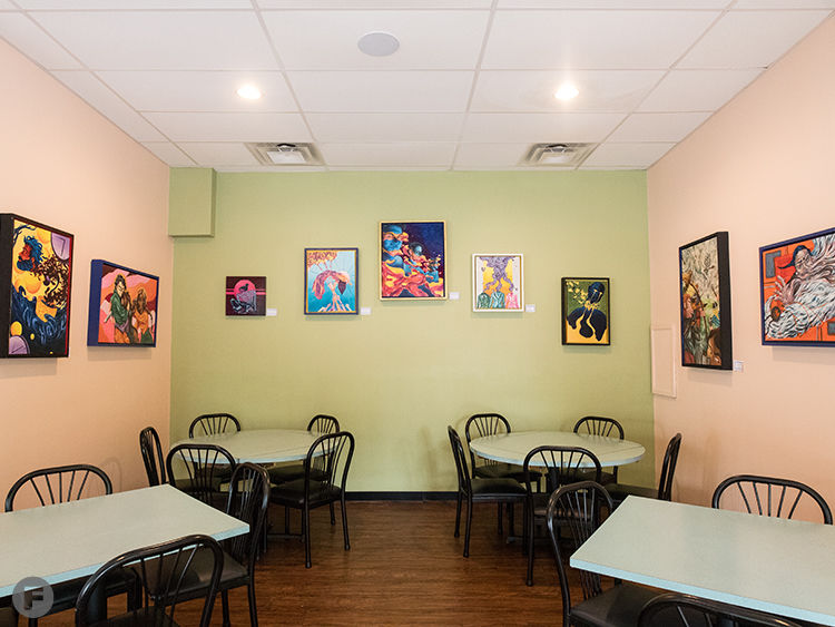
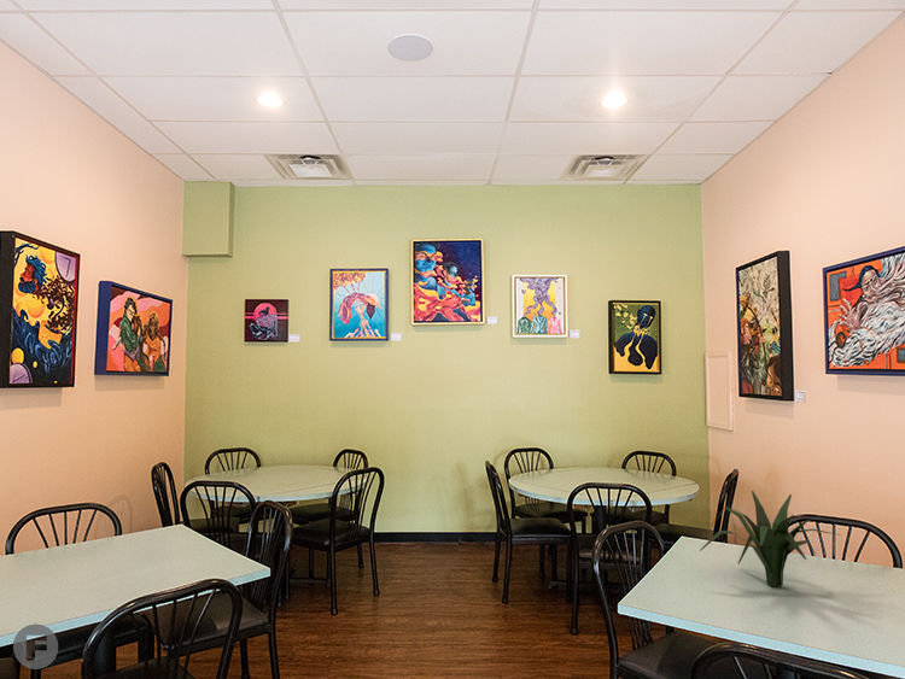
+ plant (771, 543)
